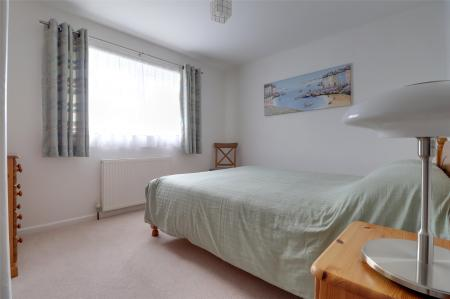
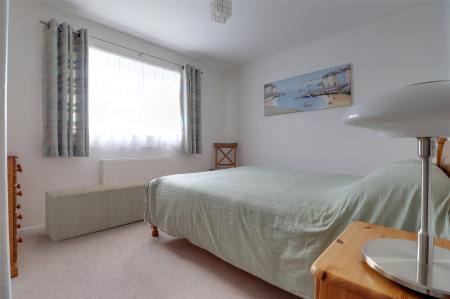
+ storage bench (121, 202)
